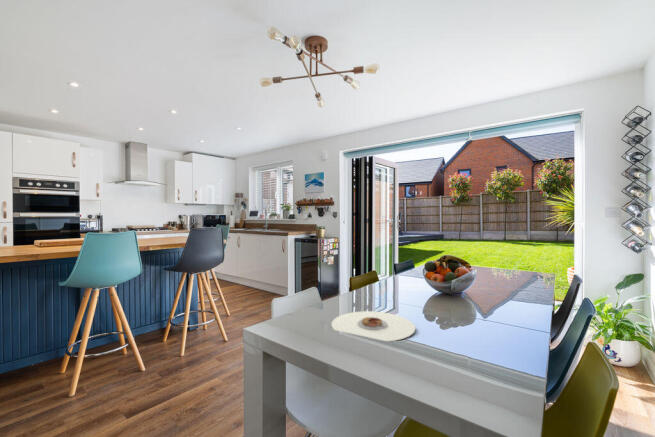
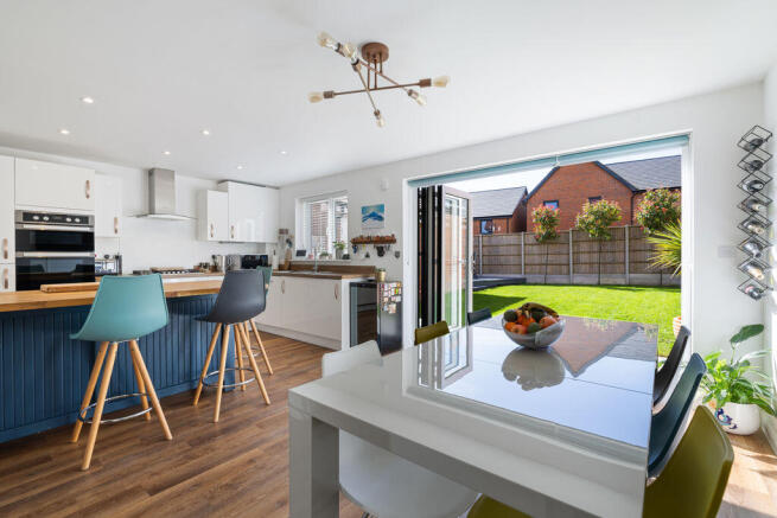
- plate (372, 321)
